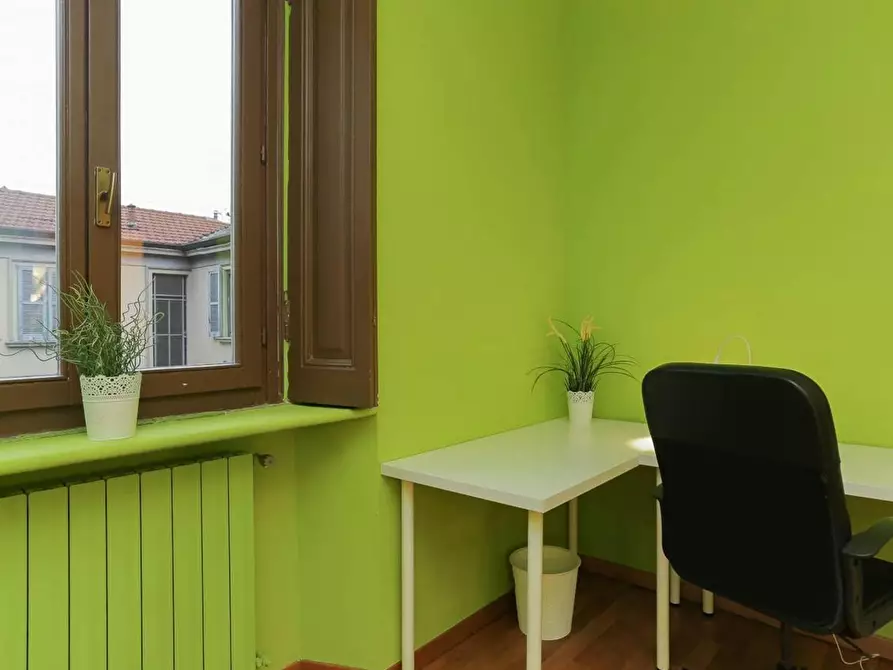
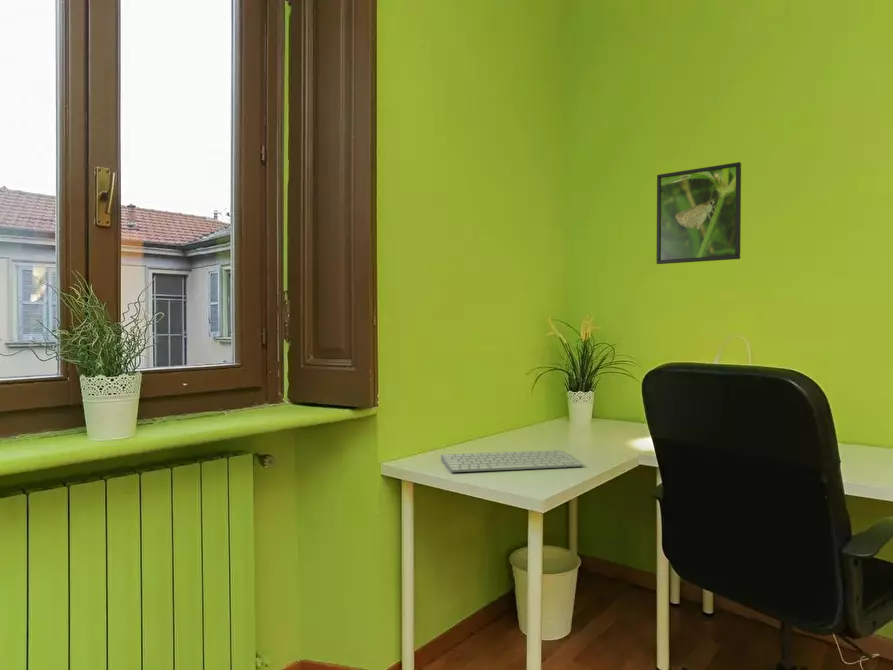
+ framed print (697, 215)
+ computer keyboard (510, 460)
